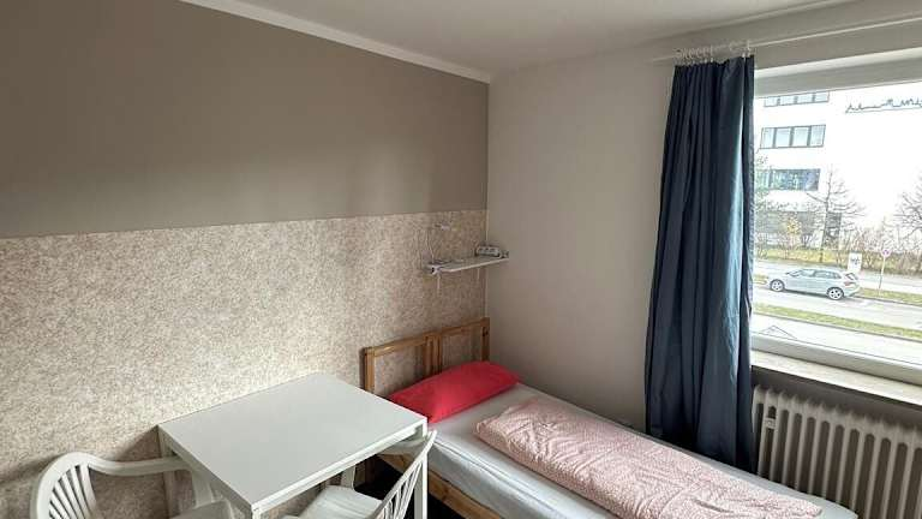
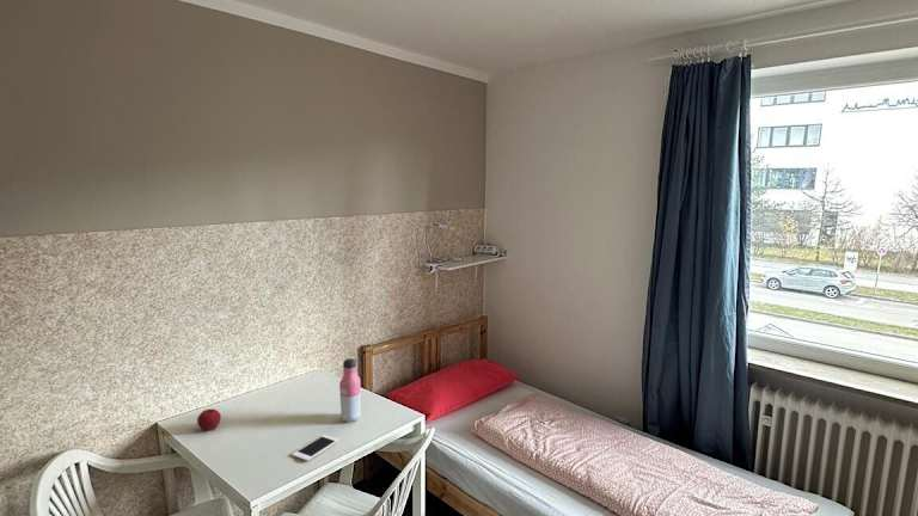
+ cell phone (316, 447)
+ apple (208, 418)
+ water bottle (350, 389)
